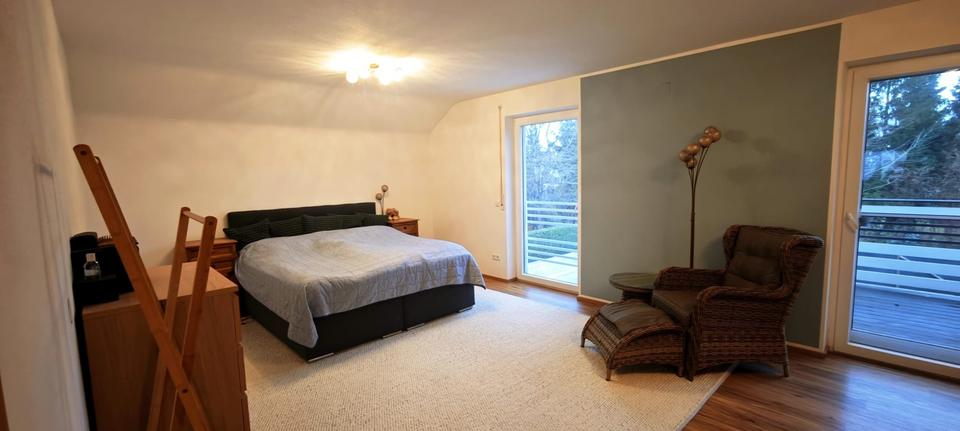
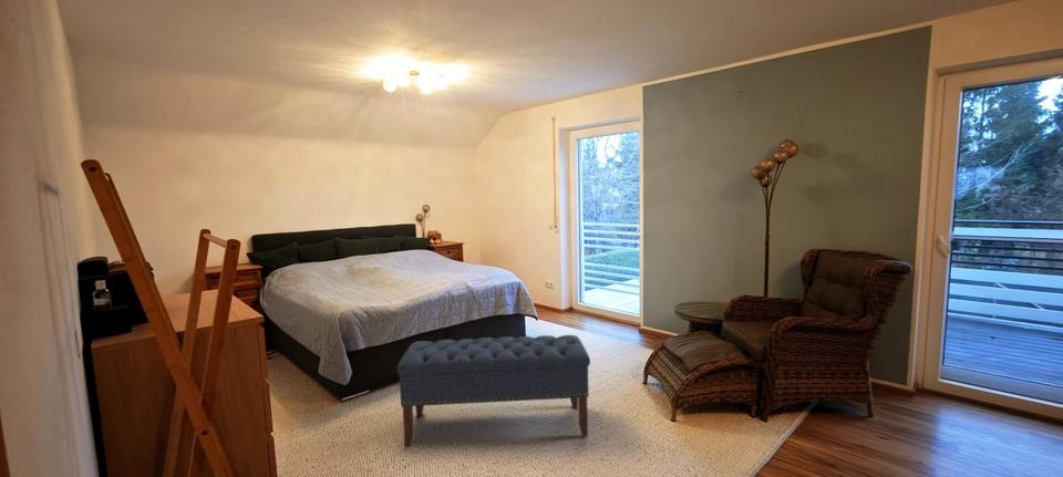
+ bench (496, 384)
